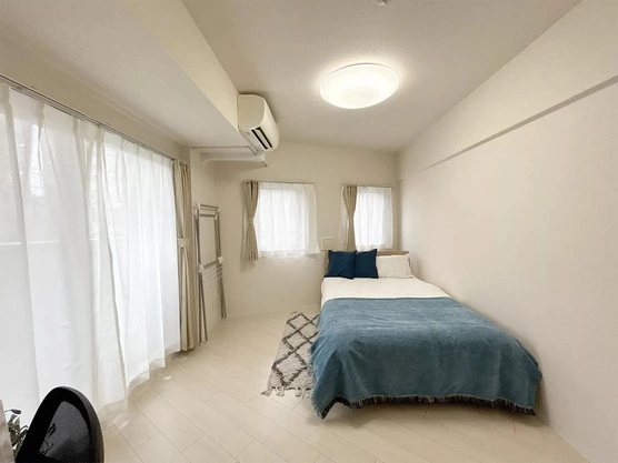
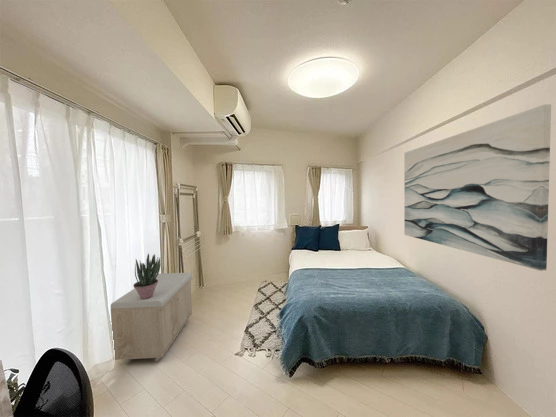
+ storage bench (159, 312)
+ potted plant (148, 274)
+ wall art (452, 192)
